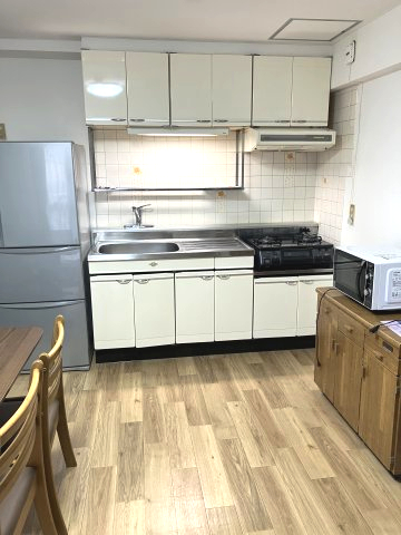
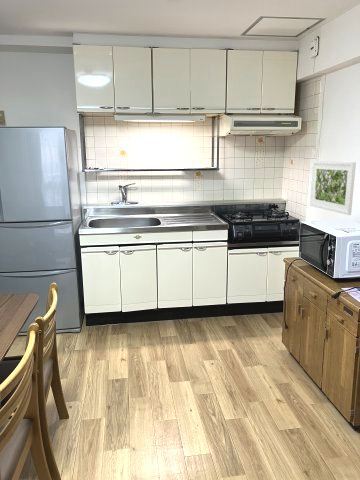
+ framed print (330, 185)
